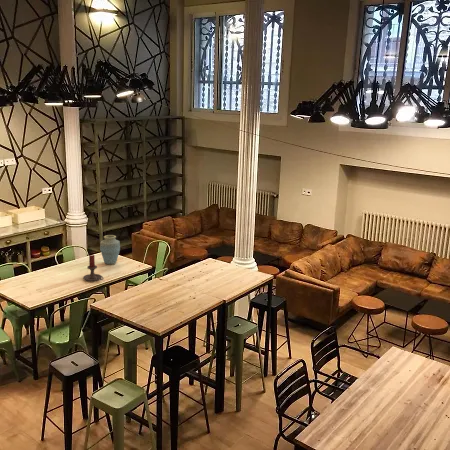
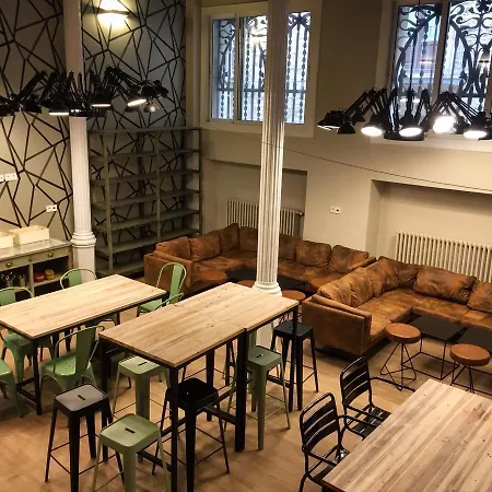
- candle holder (94, 267)
- vase (110, 249)
